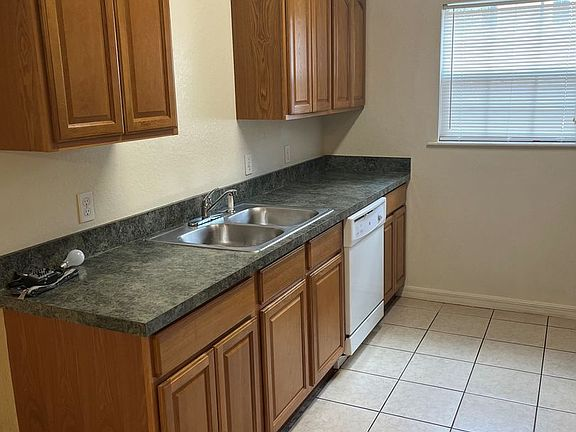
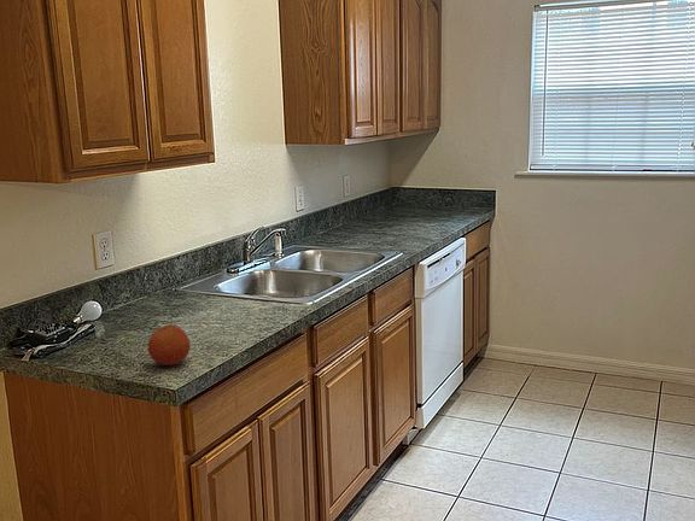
+ fruit (169, 344)
